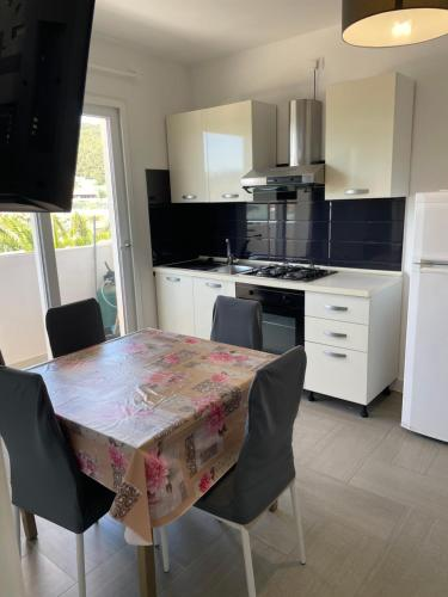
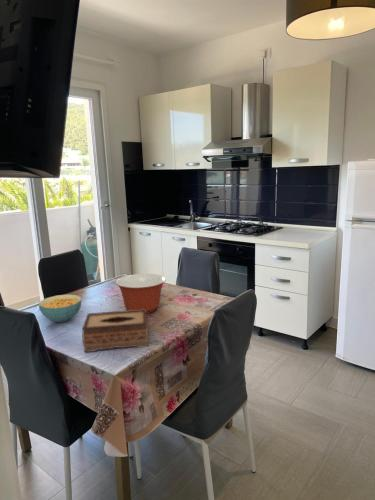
+ mixing bowl (141, 295)
+ cereal bowl (61, 310)
+ tissue box (116, 329)
